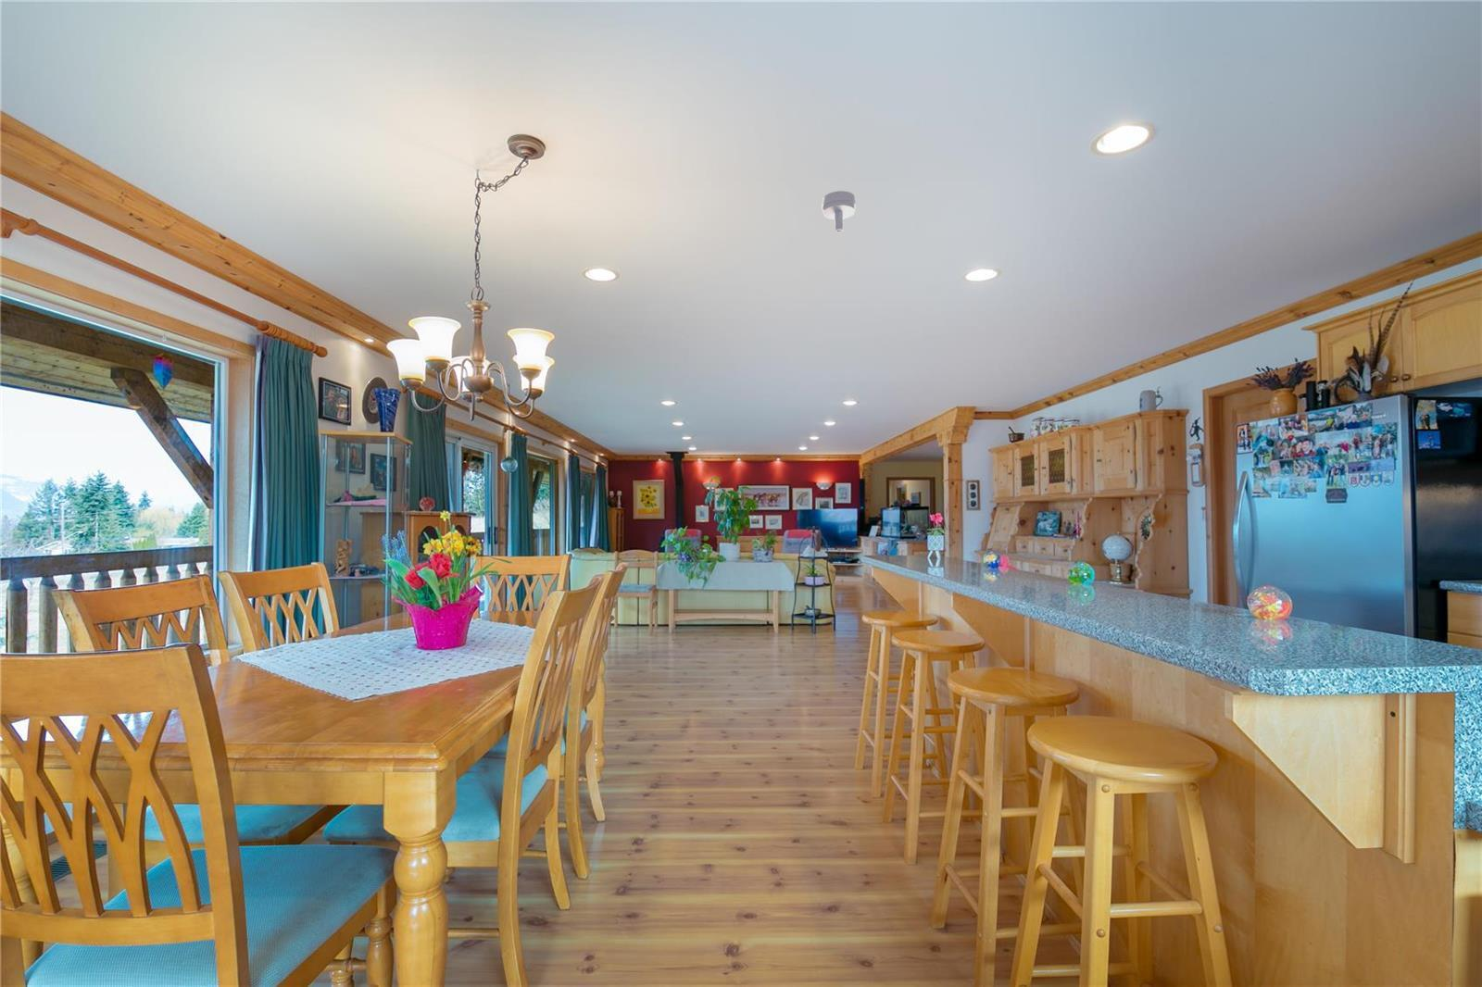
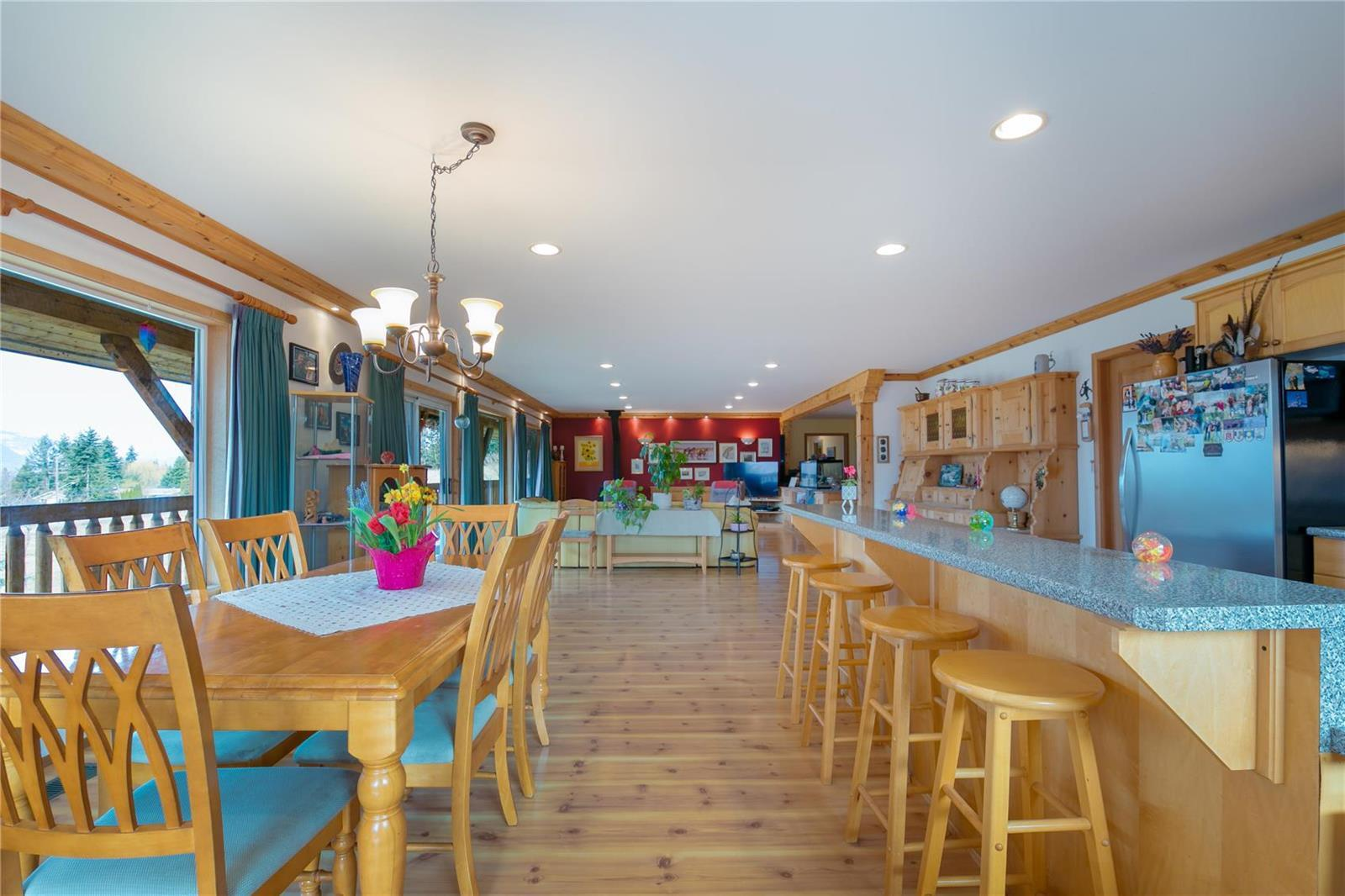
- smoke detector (839, 215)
